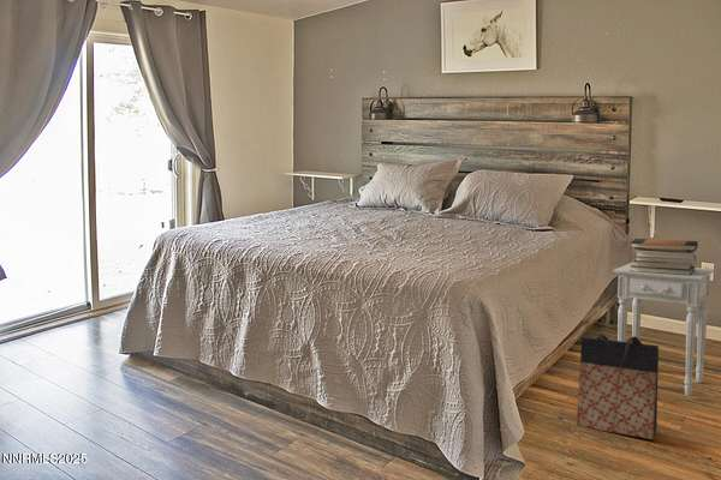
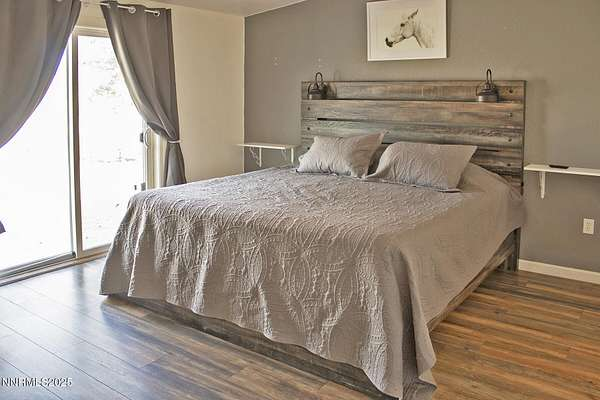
- book stack (663, 256)
- nightstand (639, 326)
- bag (616, 380)
